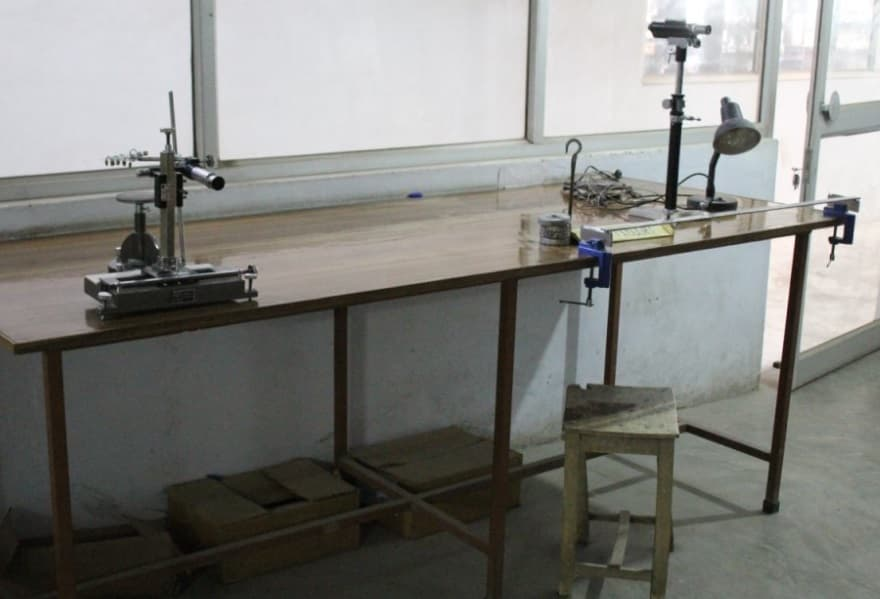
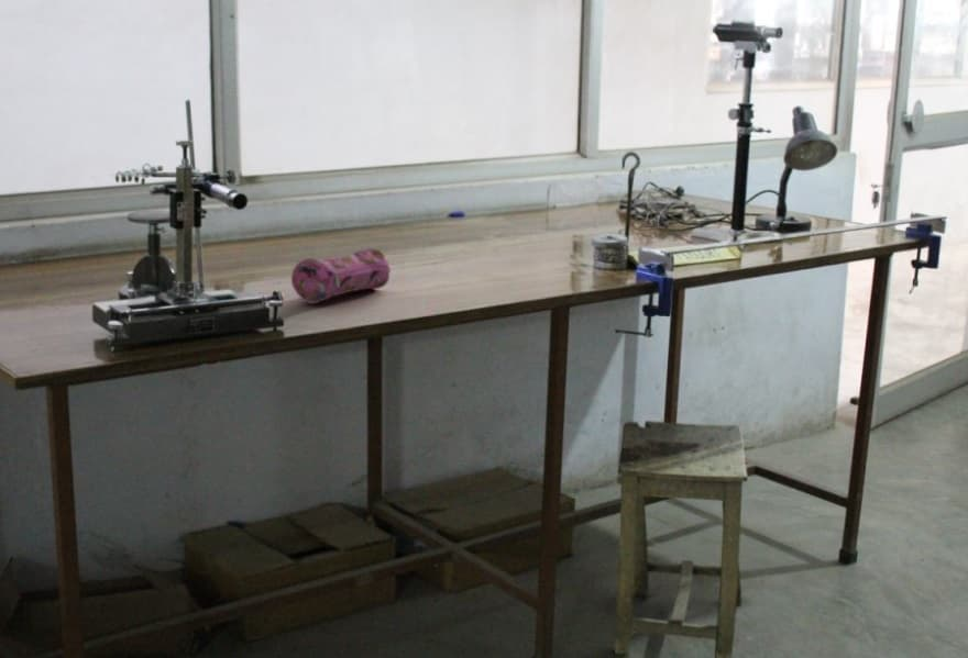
+ pencil case (342, 274)
